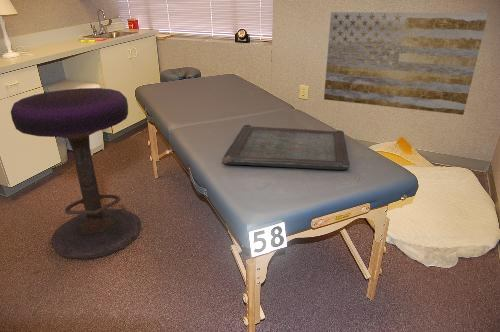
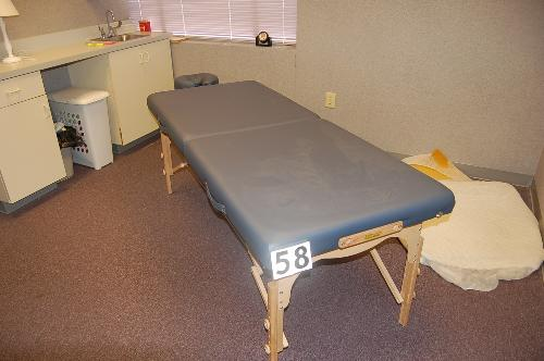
- stool (85, 168)
- serving tray (288, 145)
- wall art (395, 61)
